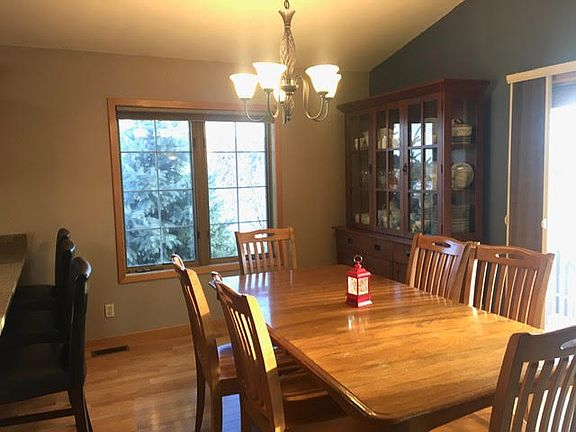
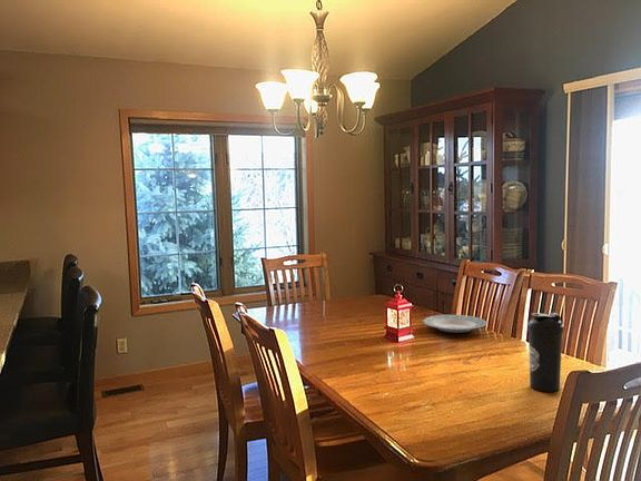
+ plate (454, 325)
+ water bottle (544, 350)
